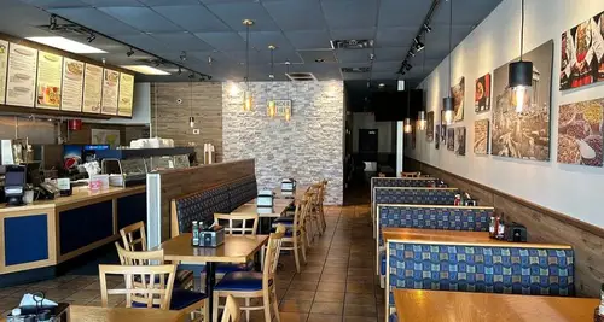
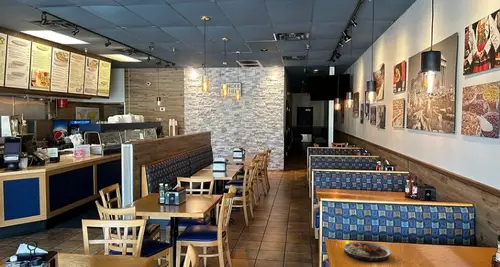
+ plate (366, 249)
